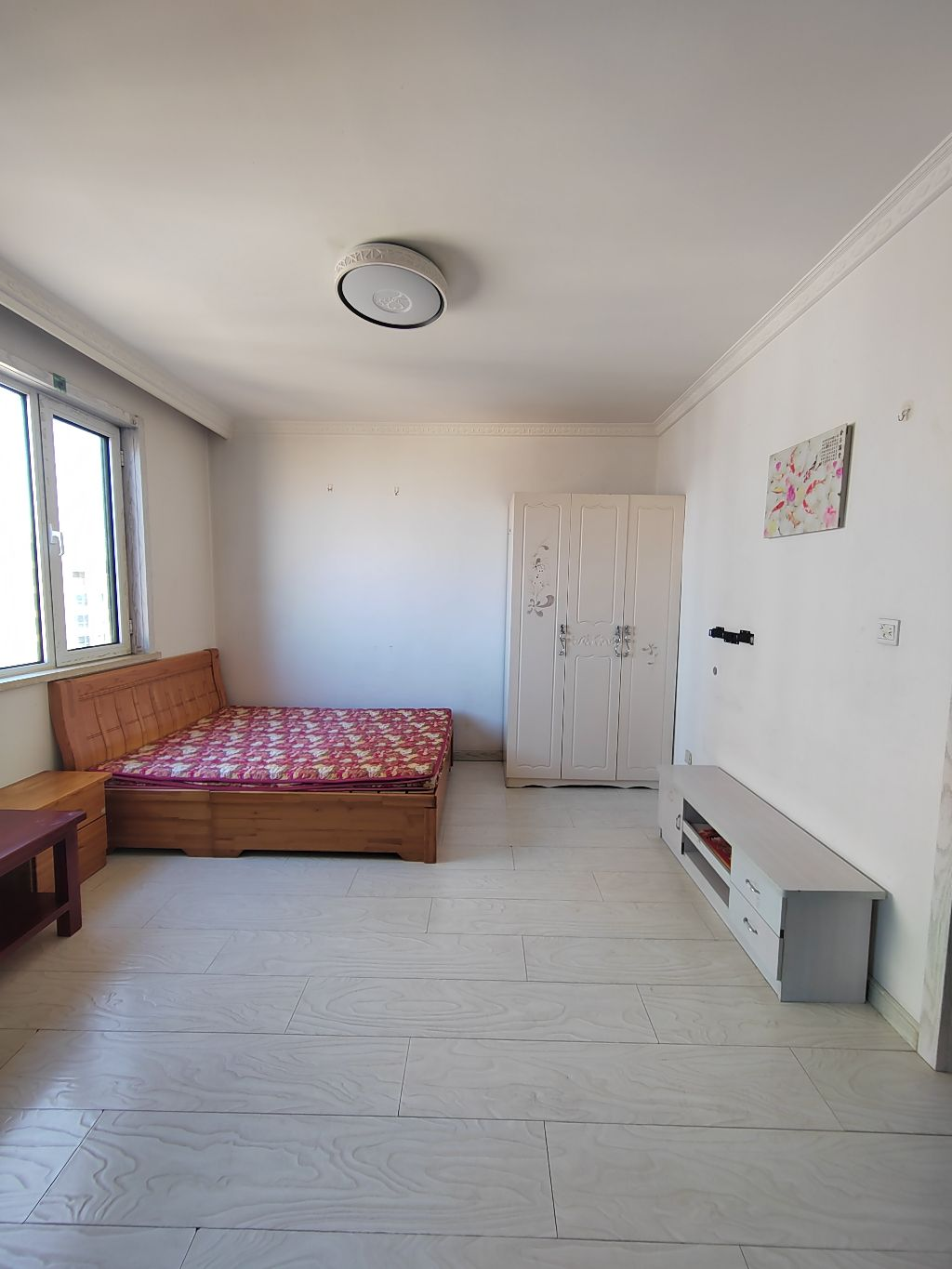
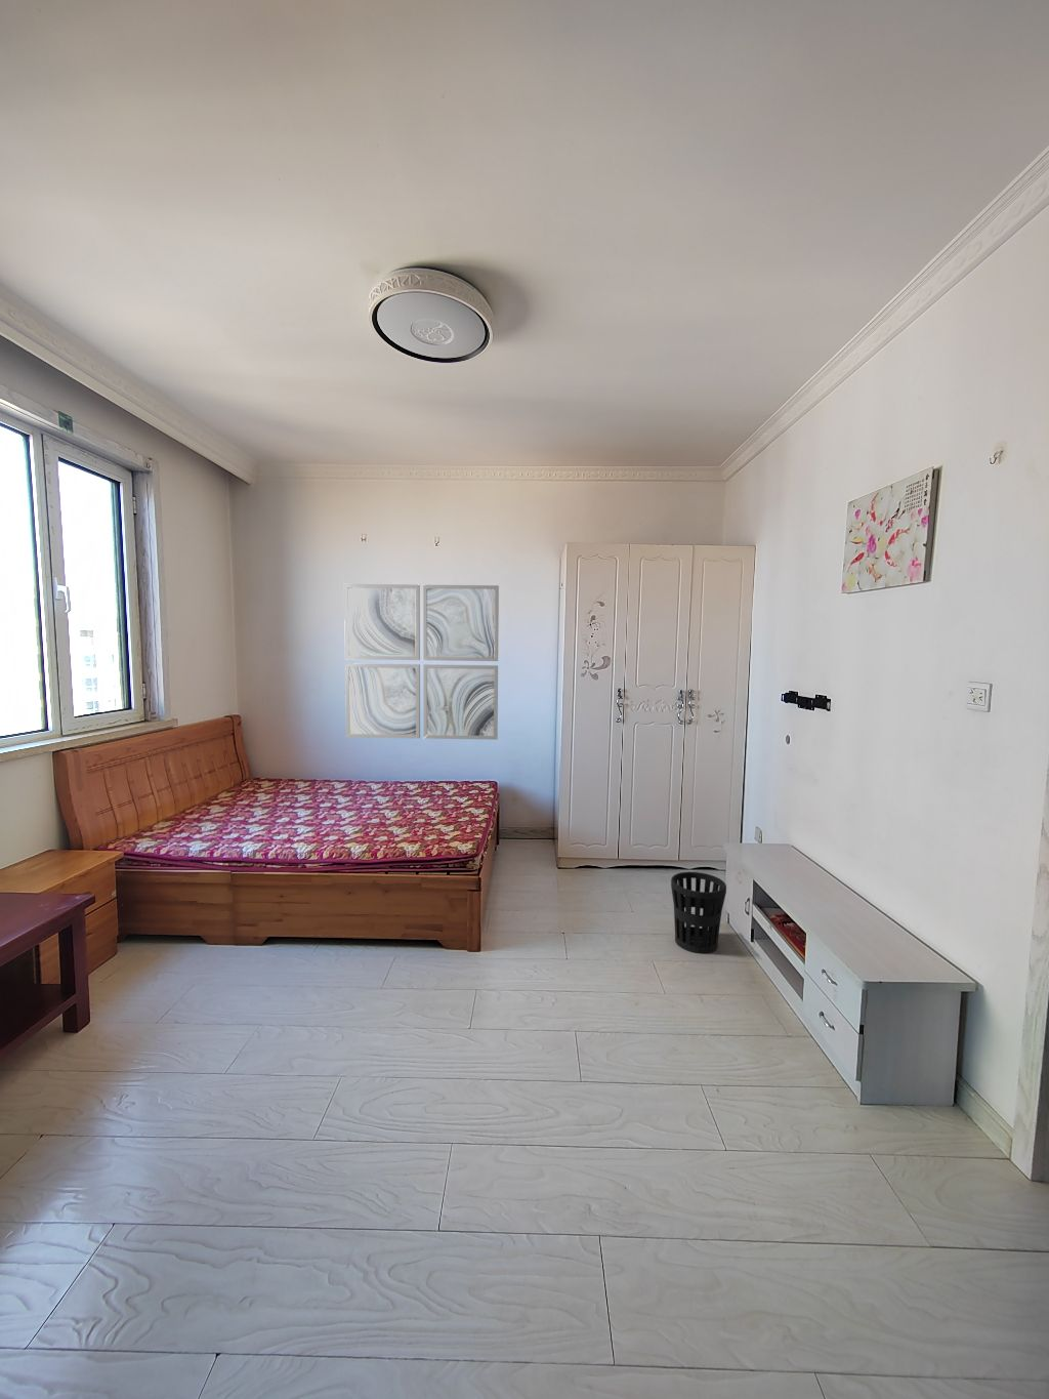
+ wastebasket (696, 912)
+ wall art (423, 664)
